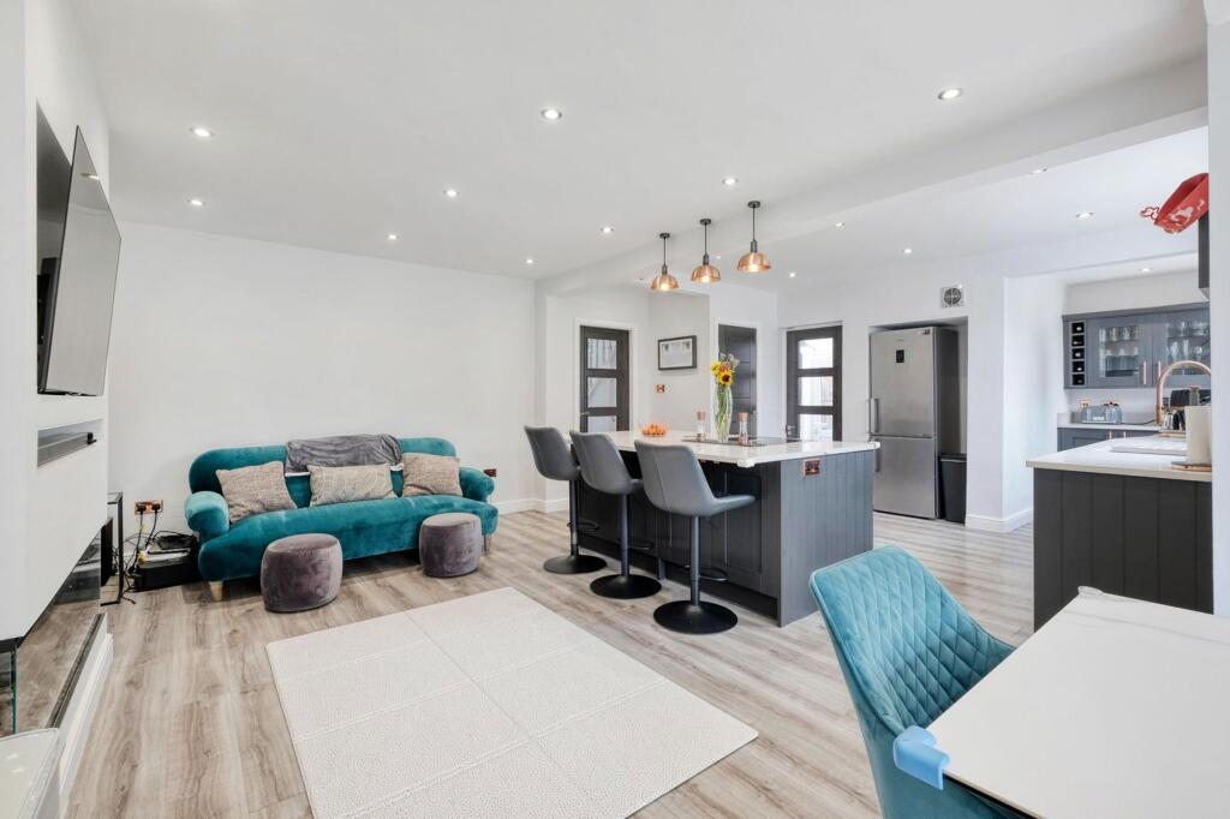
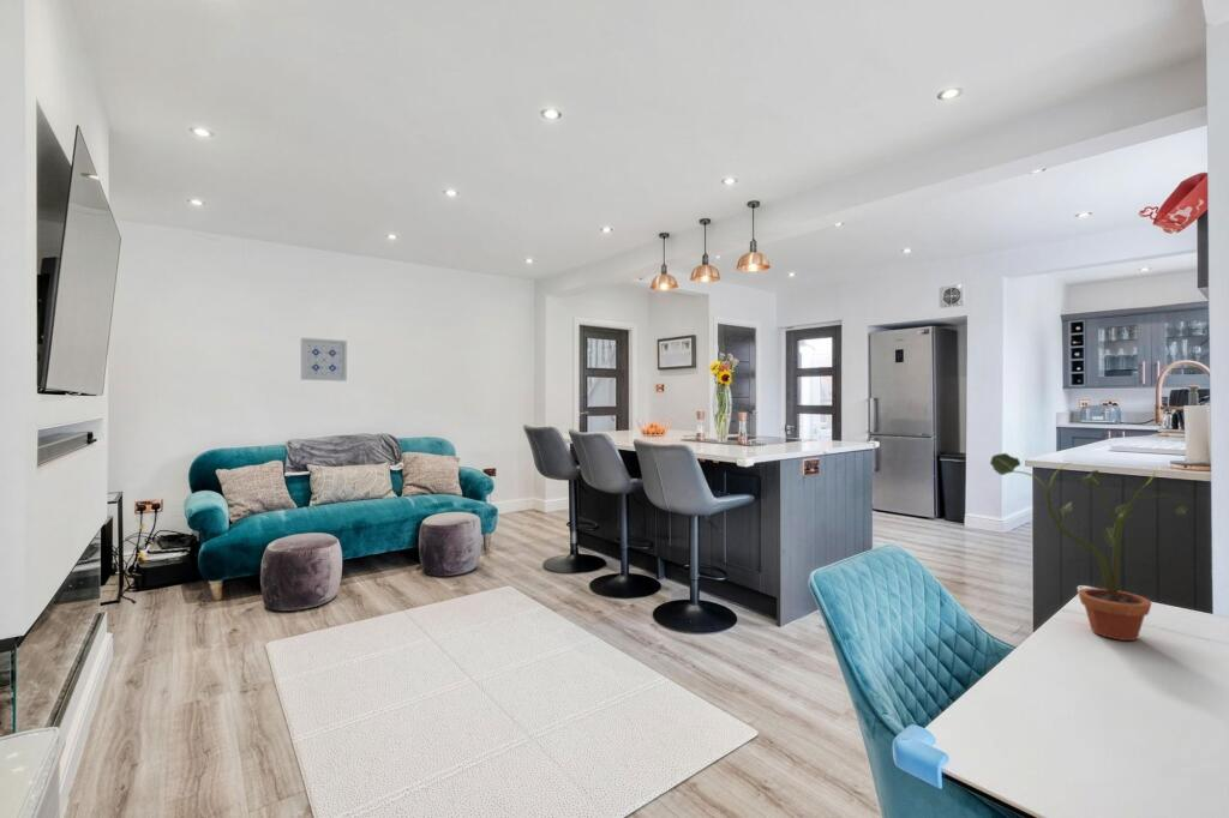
+ potted plant (1090, 543)
+ wall art (324, 360)
